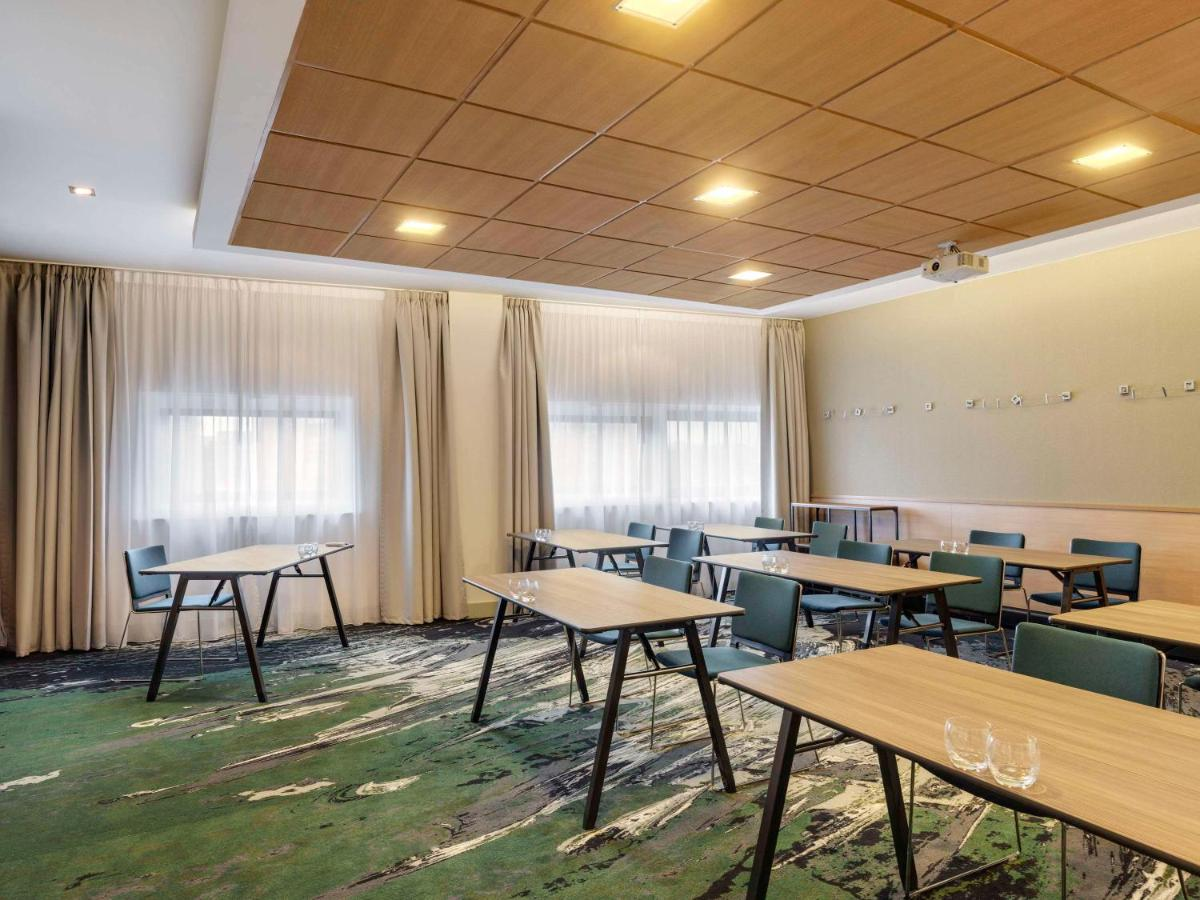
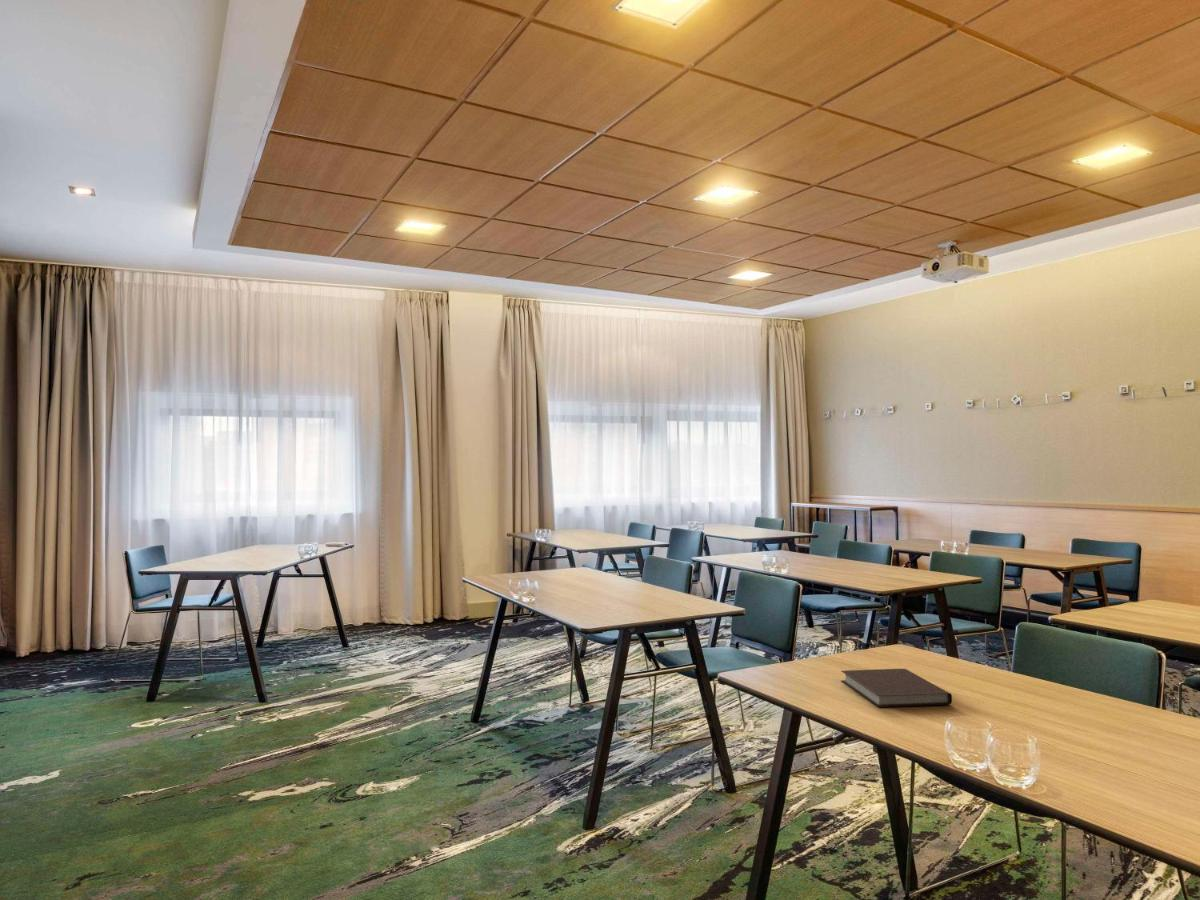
+ notebook (893, 686)
